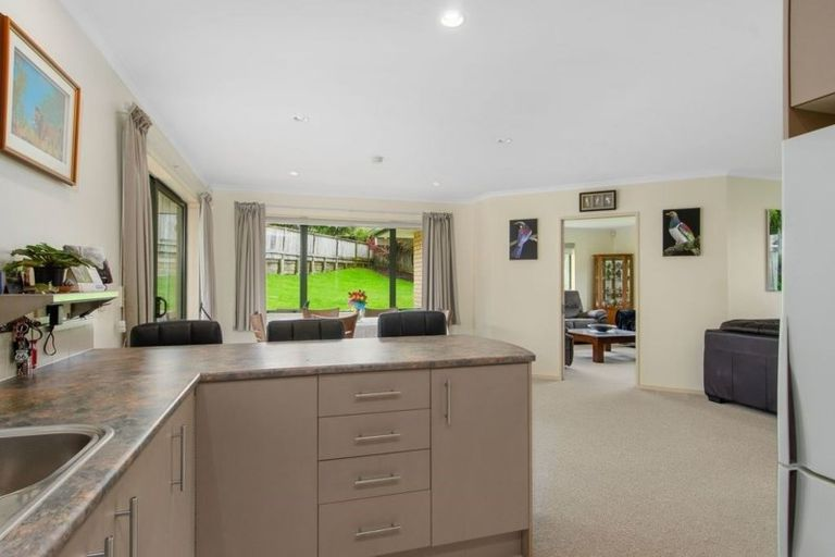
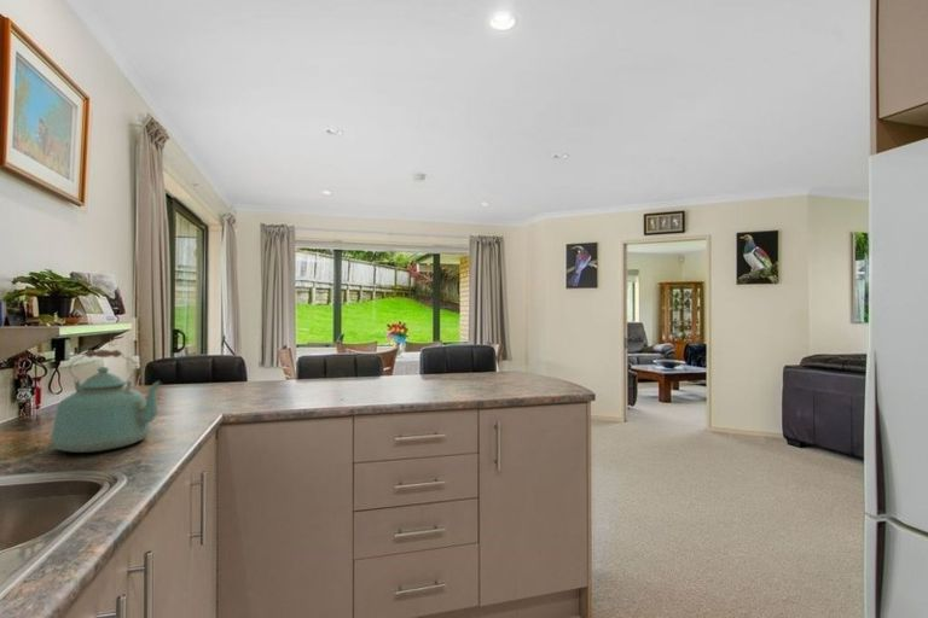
+ kettle (111, 396)
